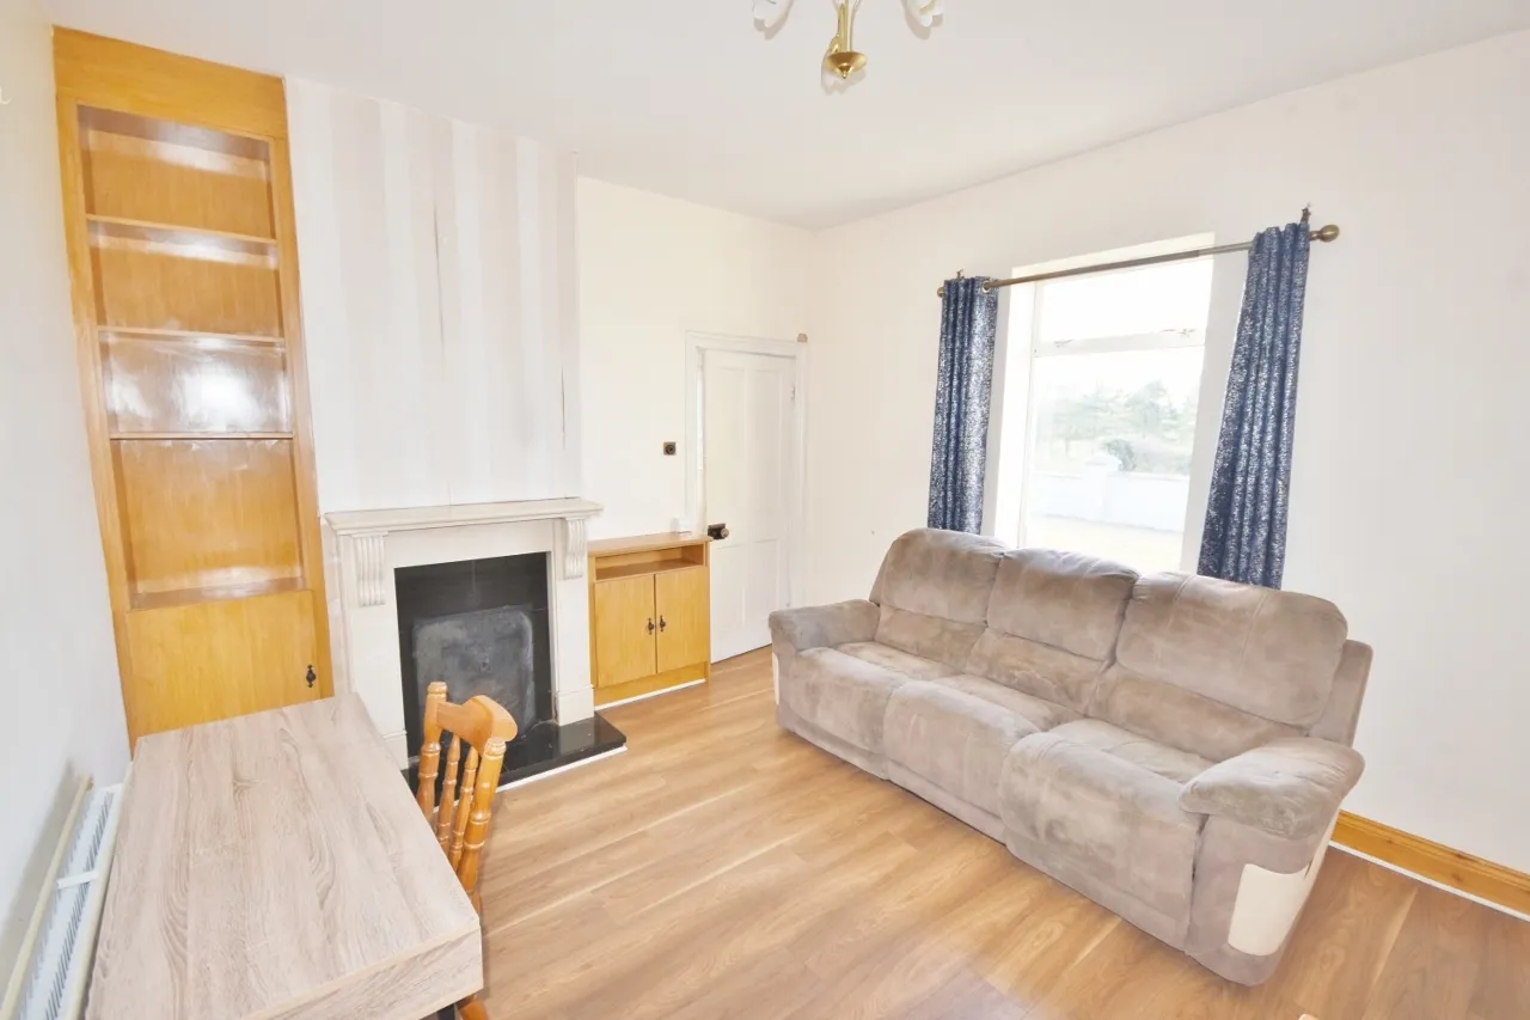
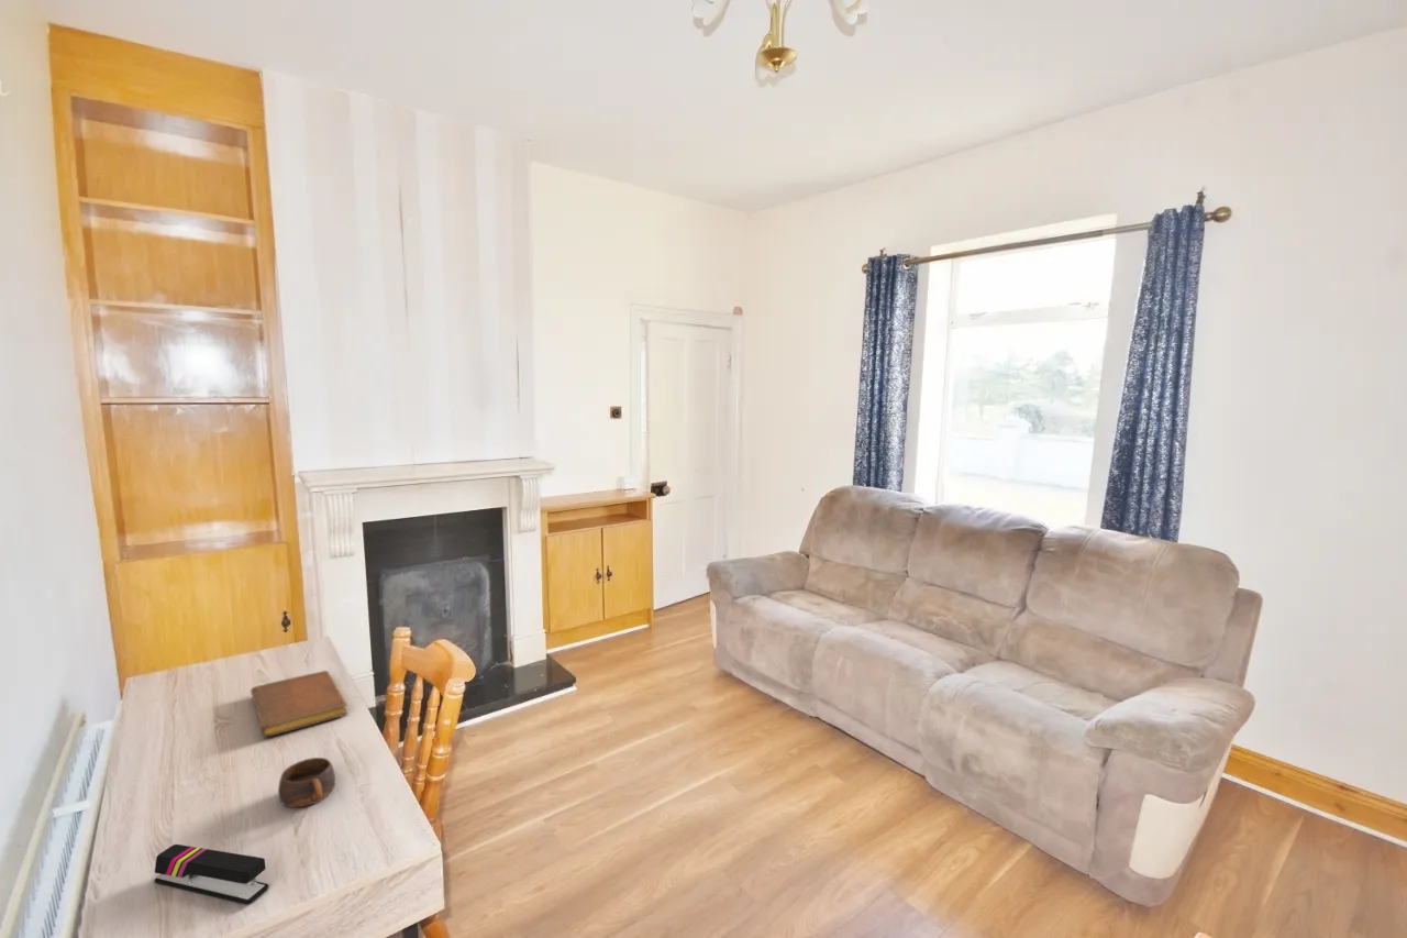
+ cup (307, 785)
+ notebook (298, 700)
+ stapler (210, 870)
